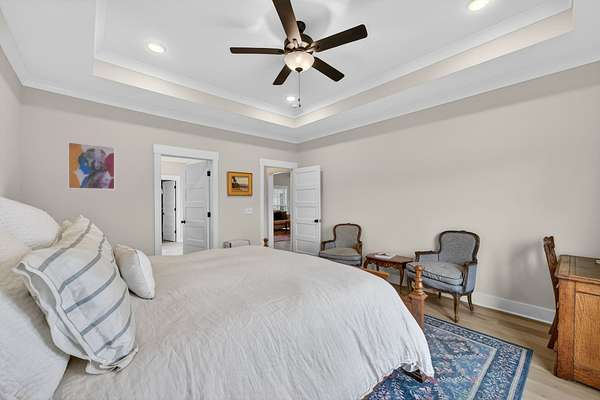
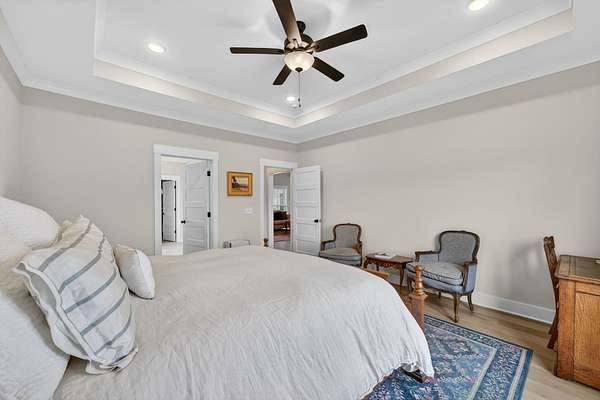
- wall art (92, 167)
